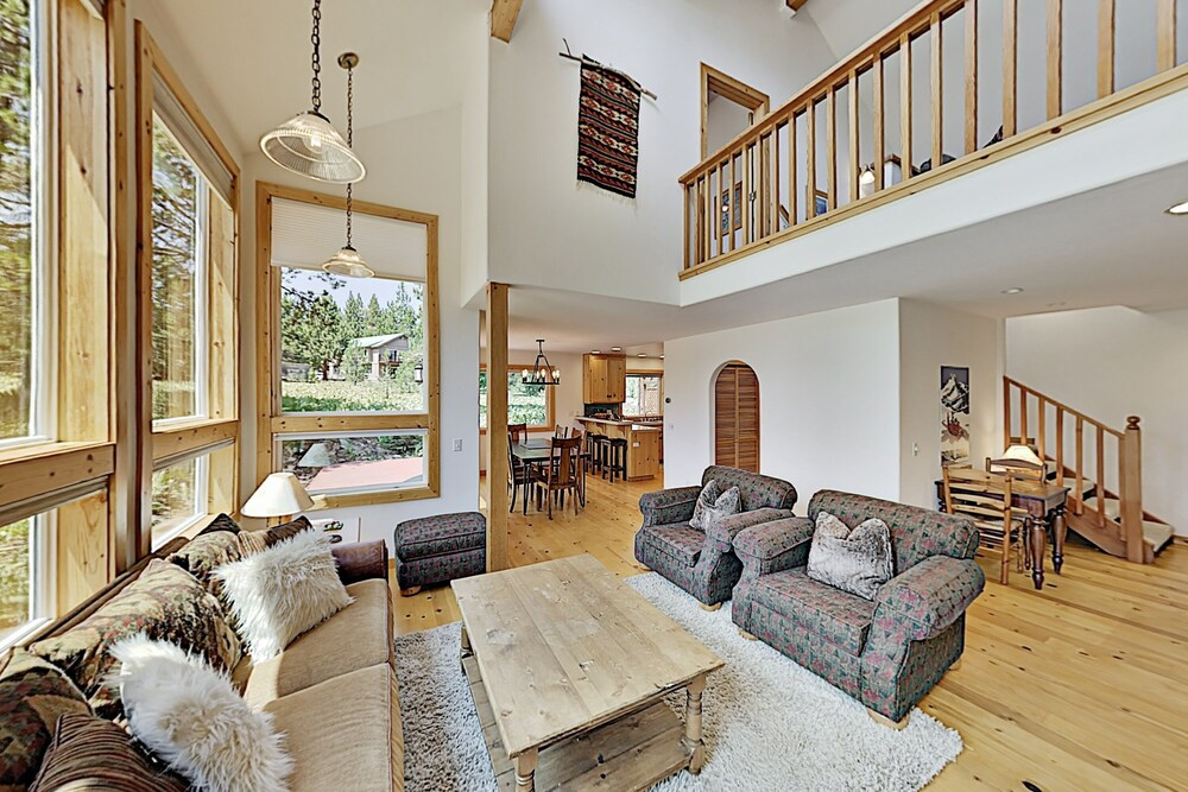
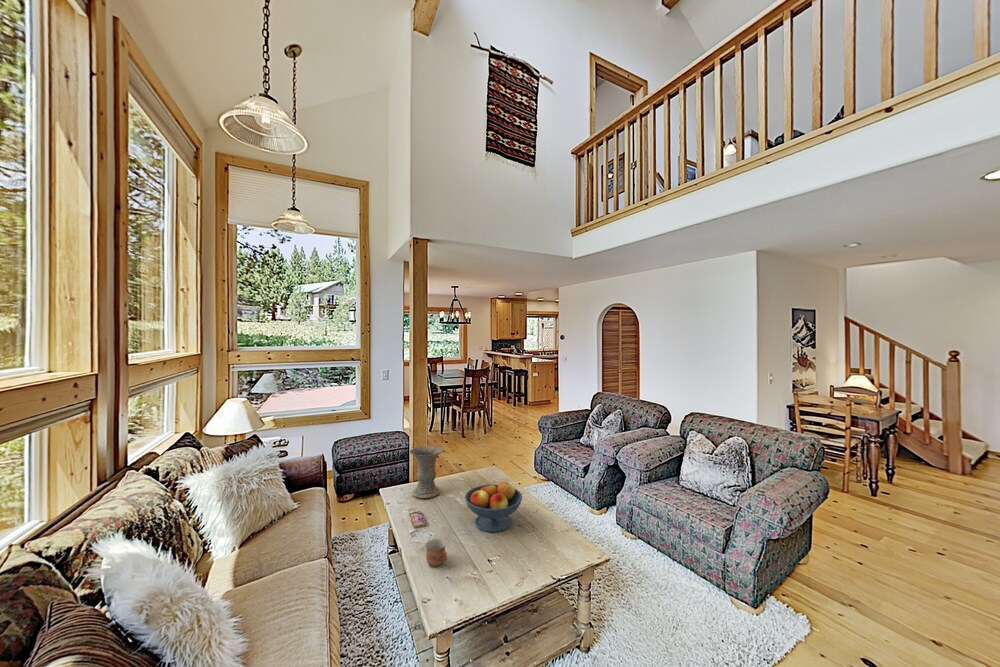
+ fruit bowl (493, 504)
+ smartphone (417, 519)
+ vase (426, 470)
+ mug (437, 554)
